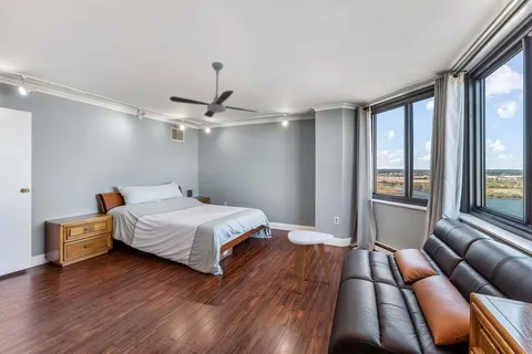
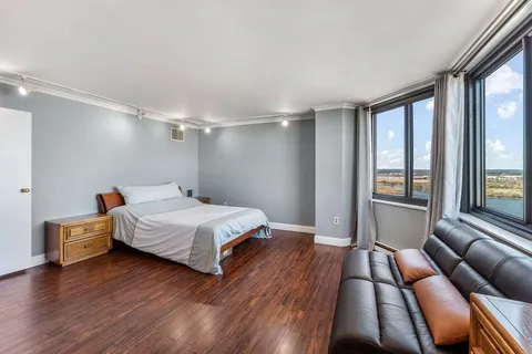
- ceiling fan (216, 86)
- side table (305, 257)
